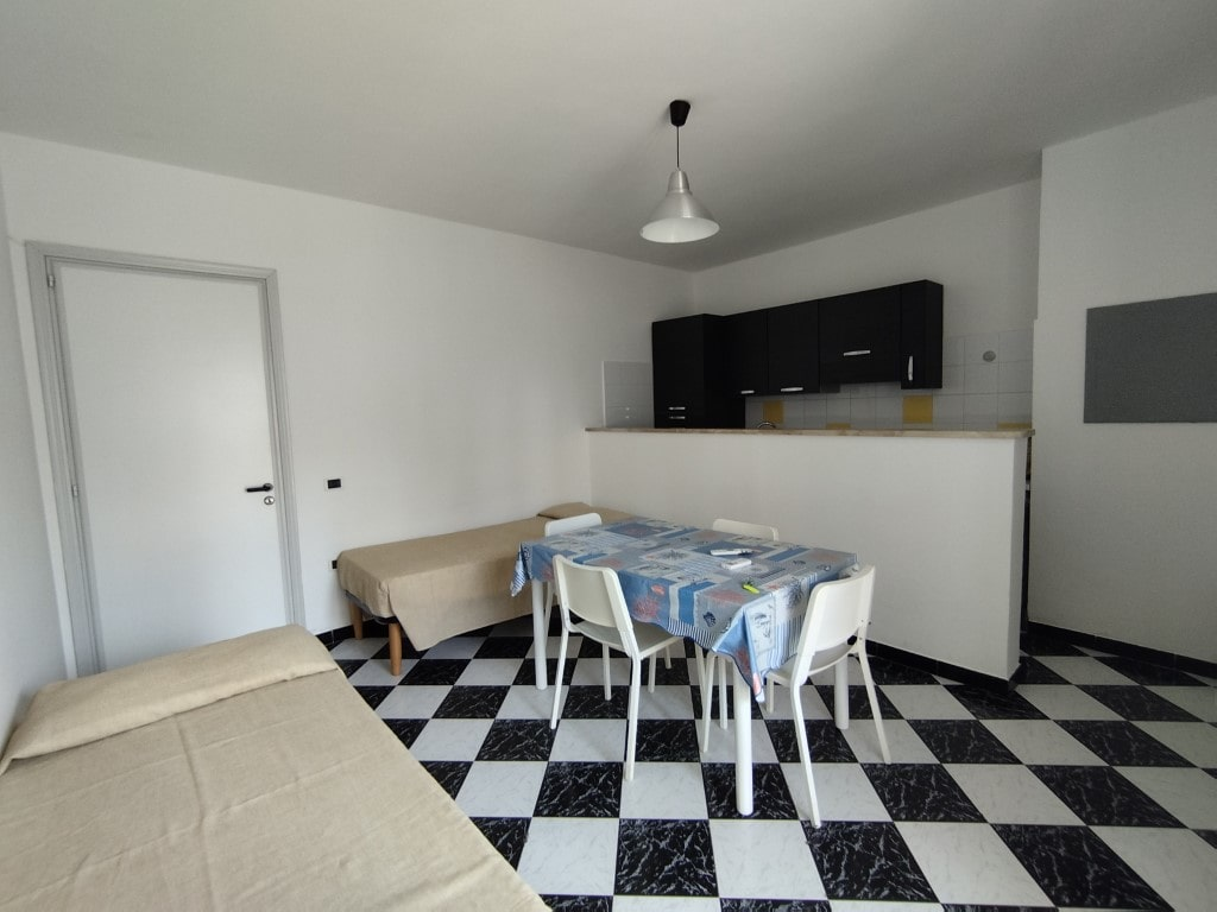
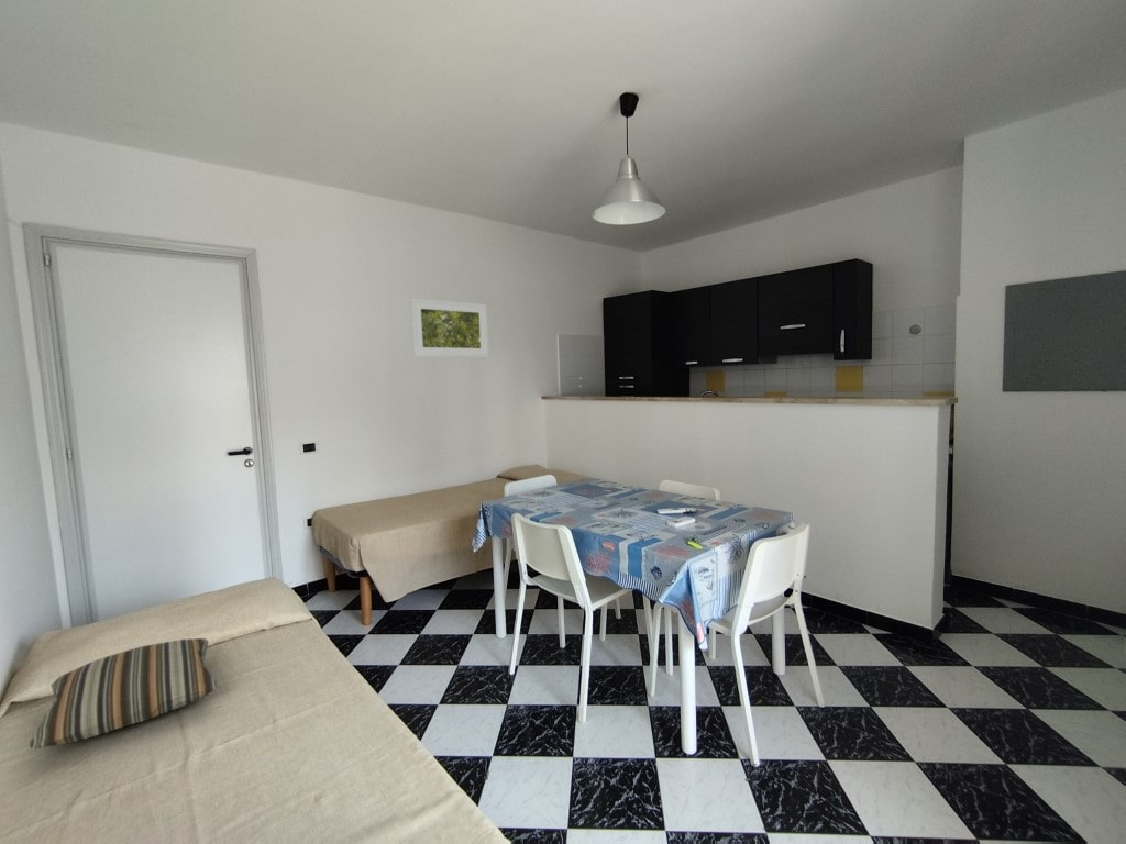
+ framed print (451, 329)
+ pillow (133, 684)
